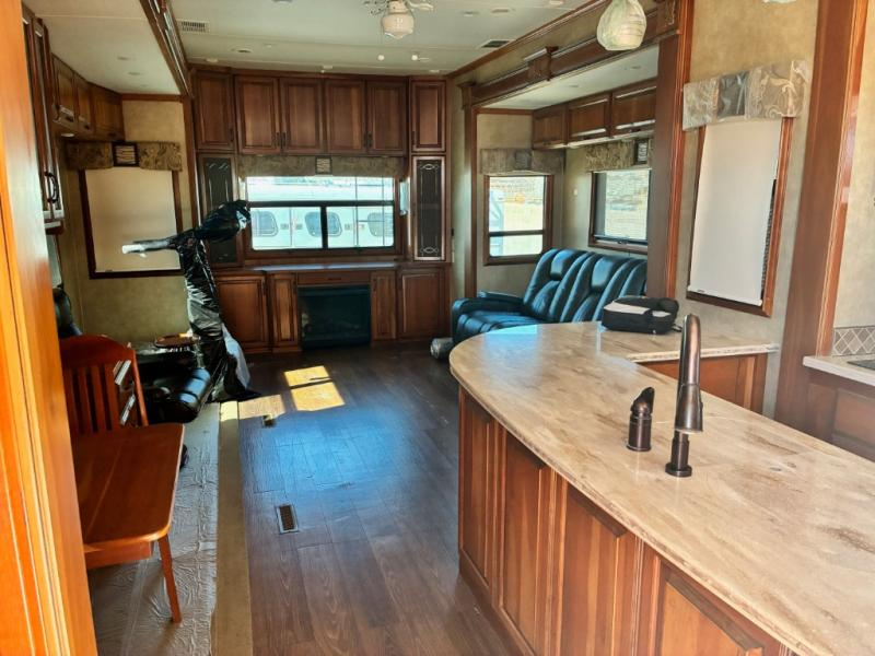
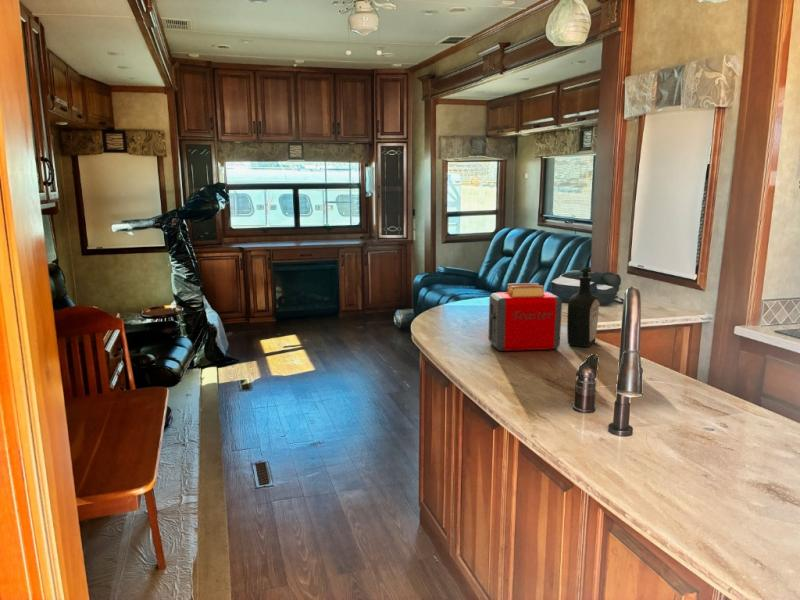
+ bottle (583, 305)
+ toaster (523, 315)
